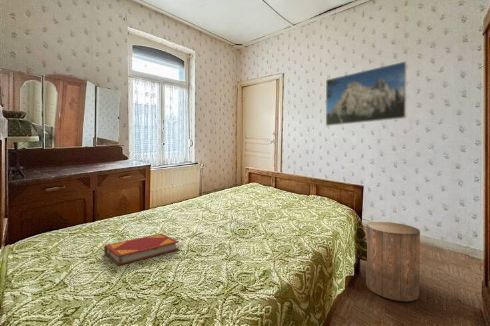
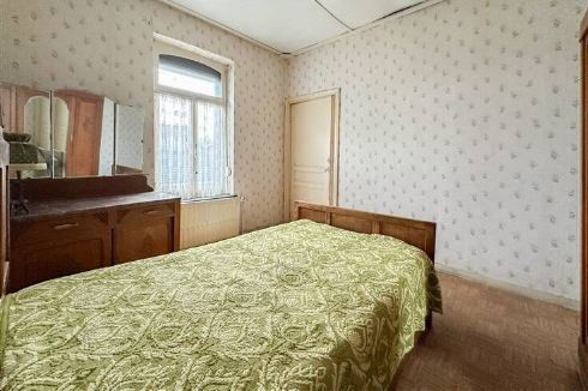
- stool (391, 258)
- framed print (362, 97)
- hardback book (142, 247)
